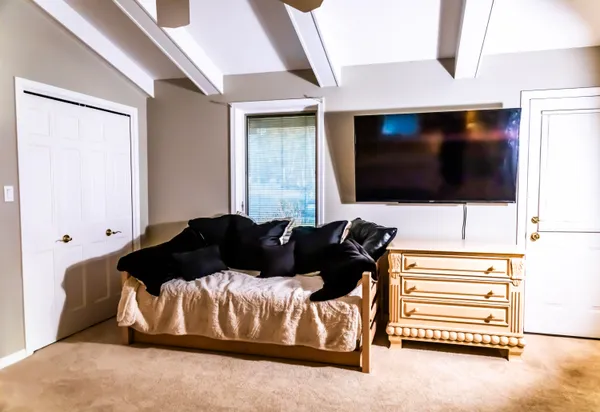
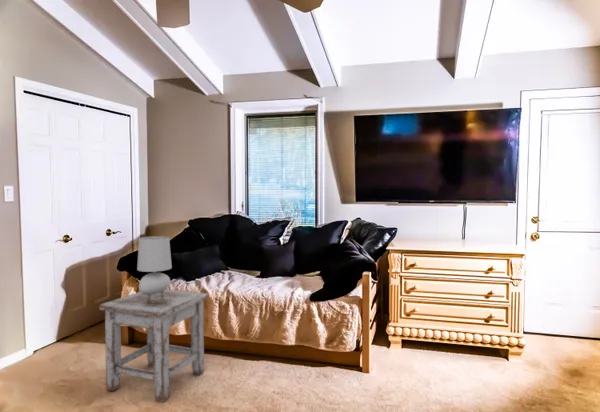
+ table lamp (155, 266)
+ stool (156, 339)
